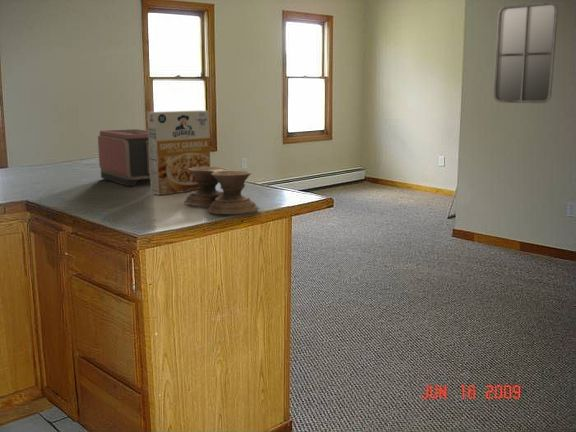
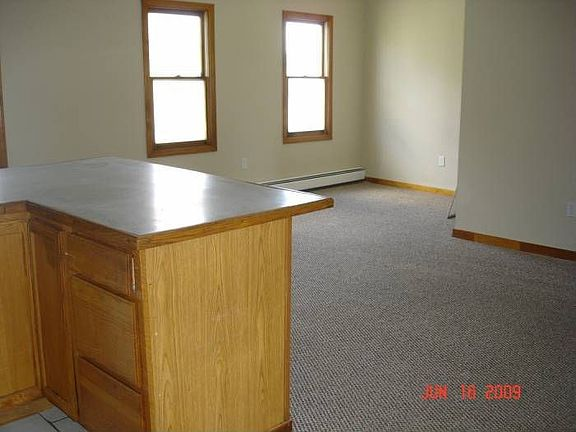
- toaster (135, 156)
- bowl (221, 188)
- cereal box (180, 151)
- home mirror (524, 54)
